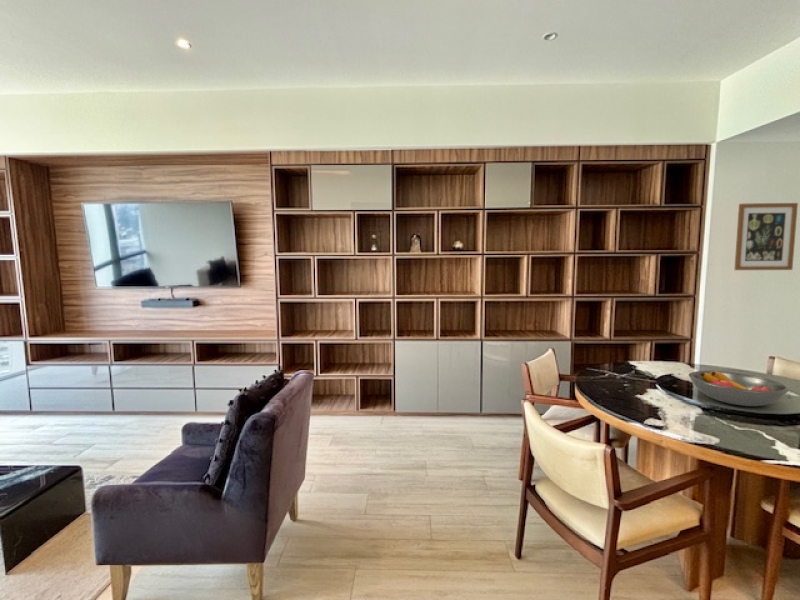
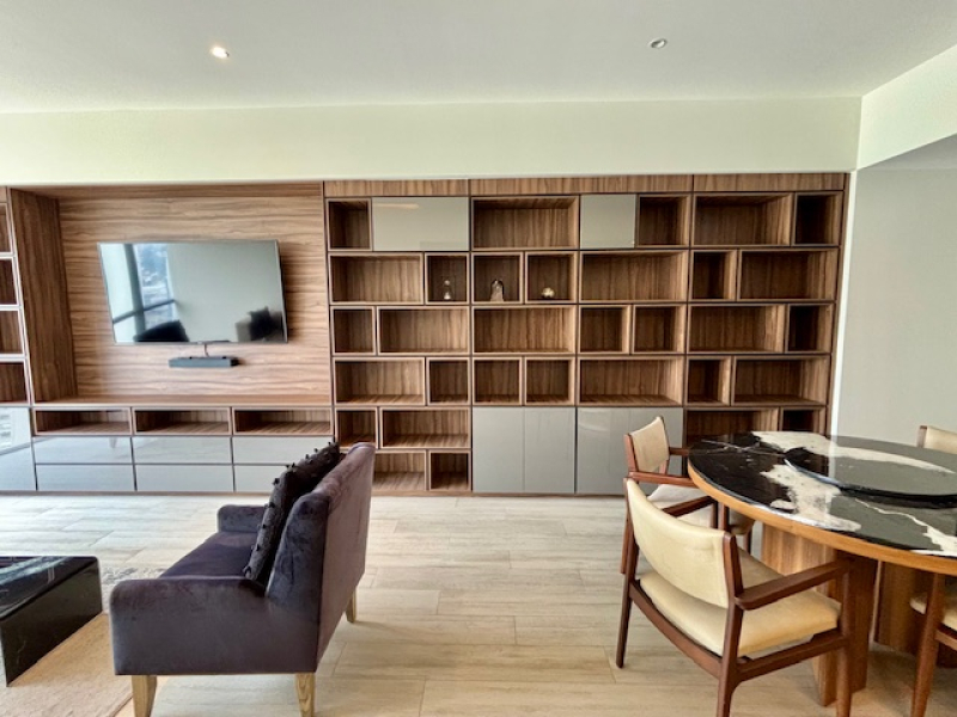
- wall art (765, 237)
- fruit bowl (735, 387)
